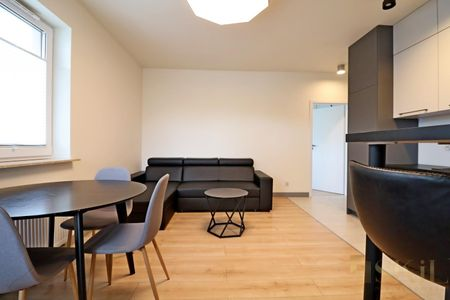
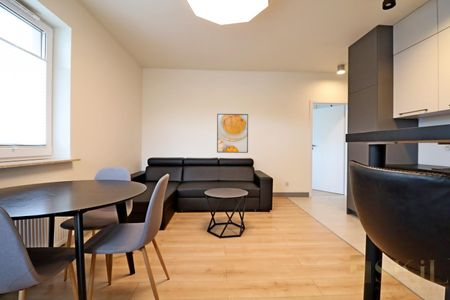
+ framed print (232, 133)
